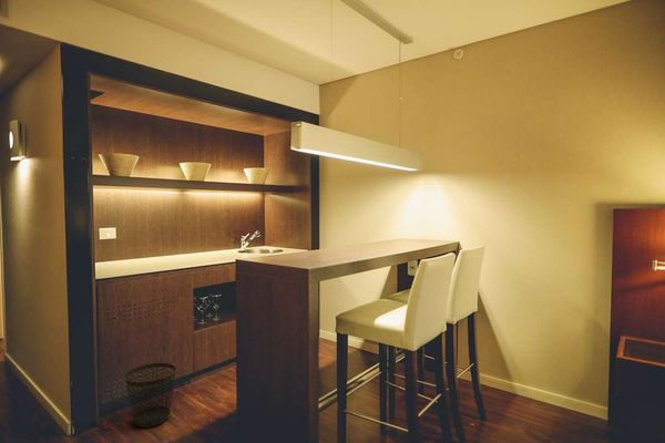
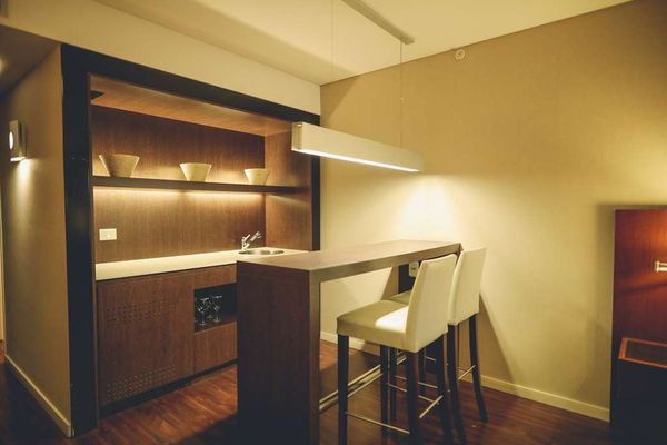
- wastebasket (151, 394)
